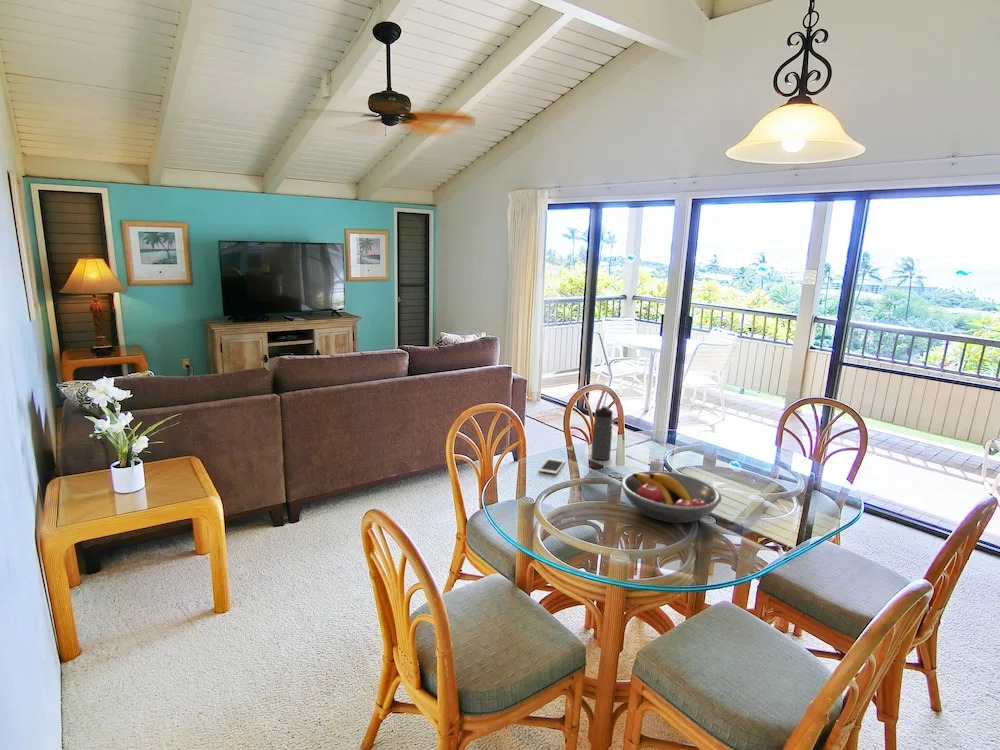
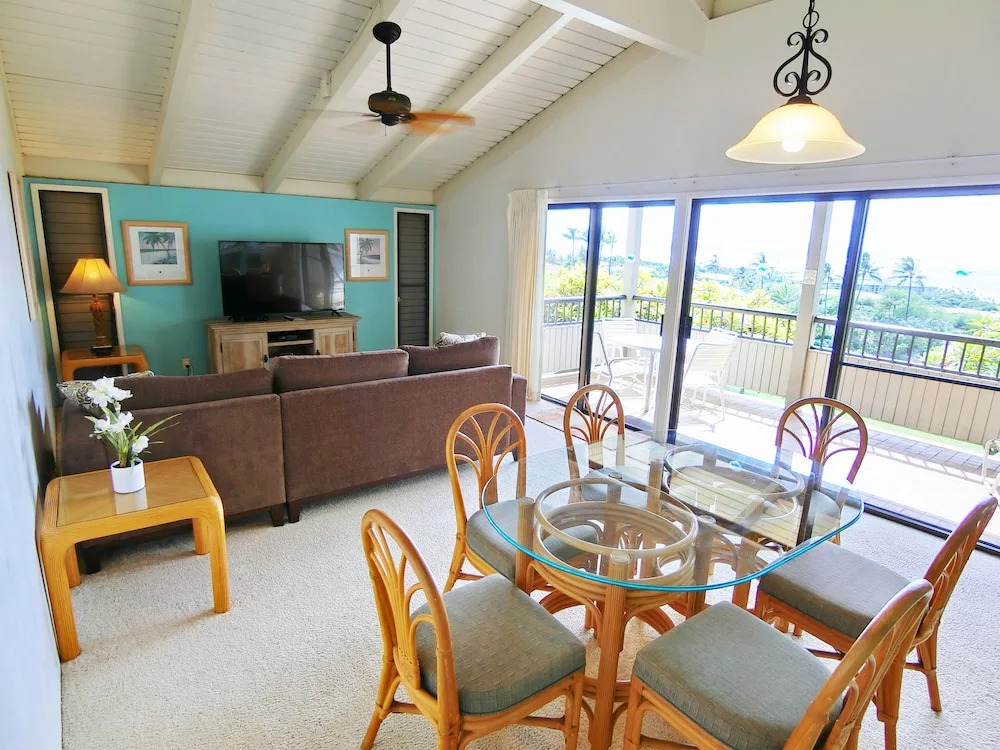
- fruit bowl (669, 497)
- water bottle (602, 431)
- cell phone (552, 465)
